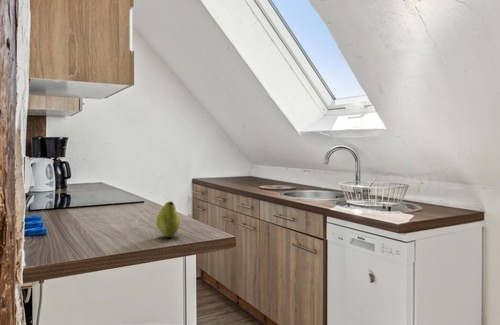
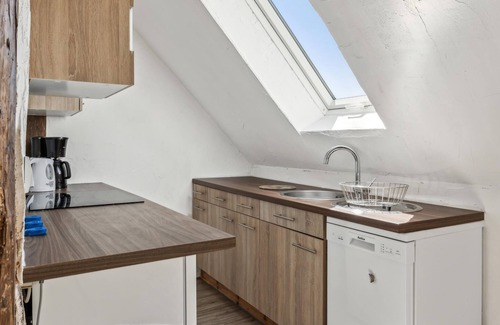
- fruit (168, 218)
